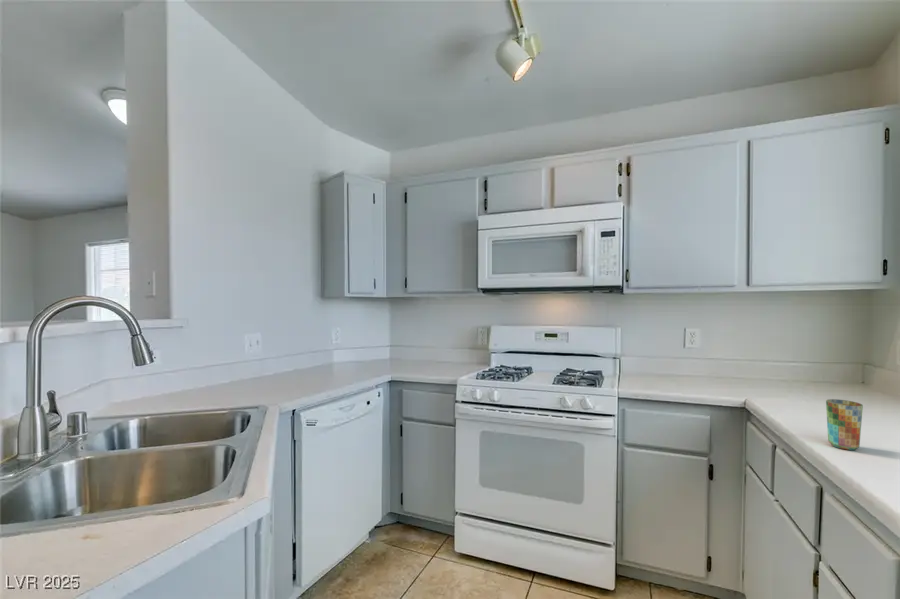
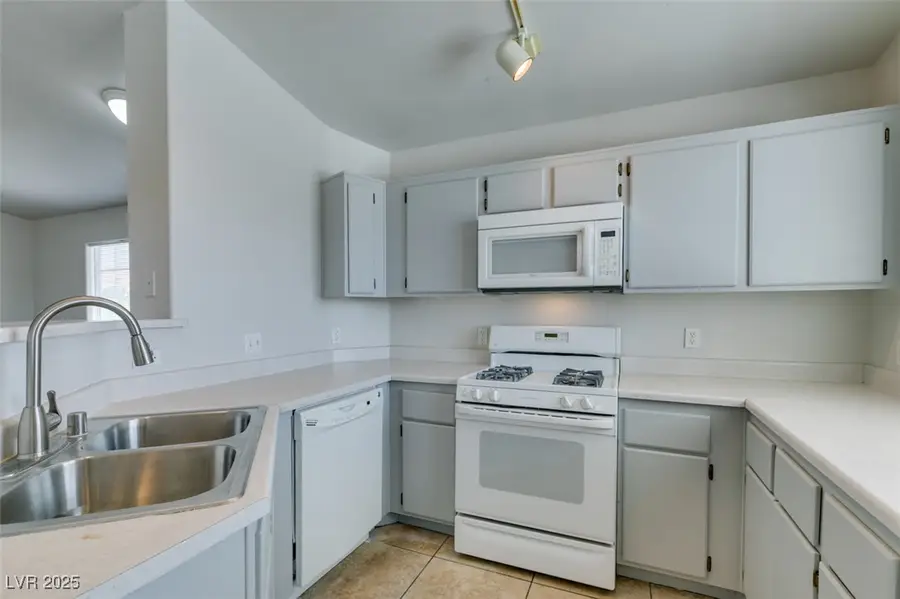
- cup (843, 424)
